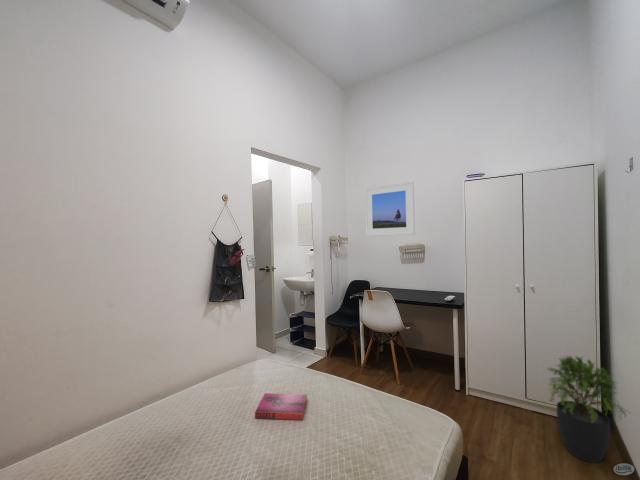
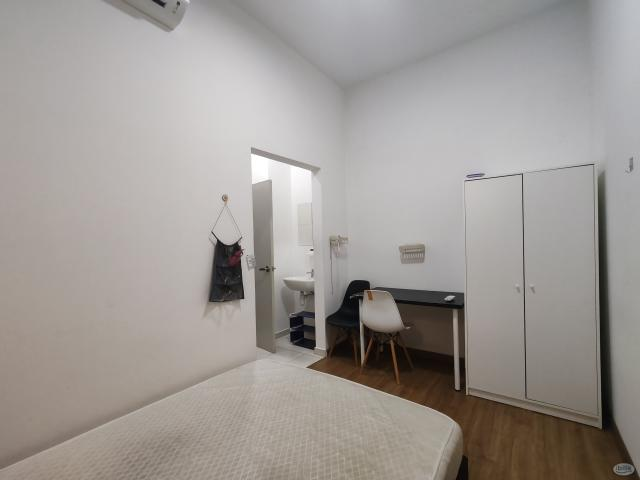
- hardback book (282, 405)
- potted plant (583, 402)
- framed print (388, 210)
